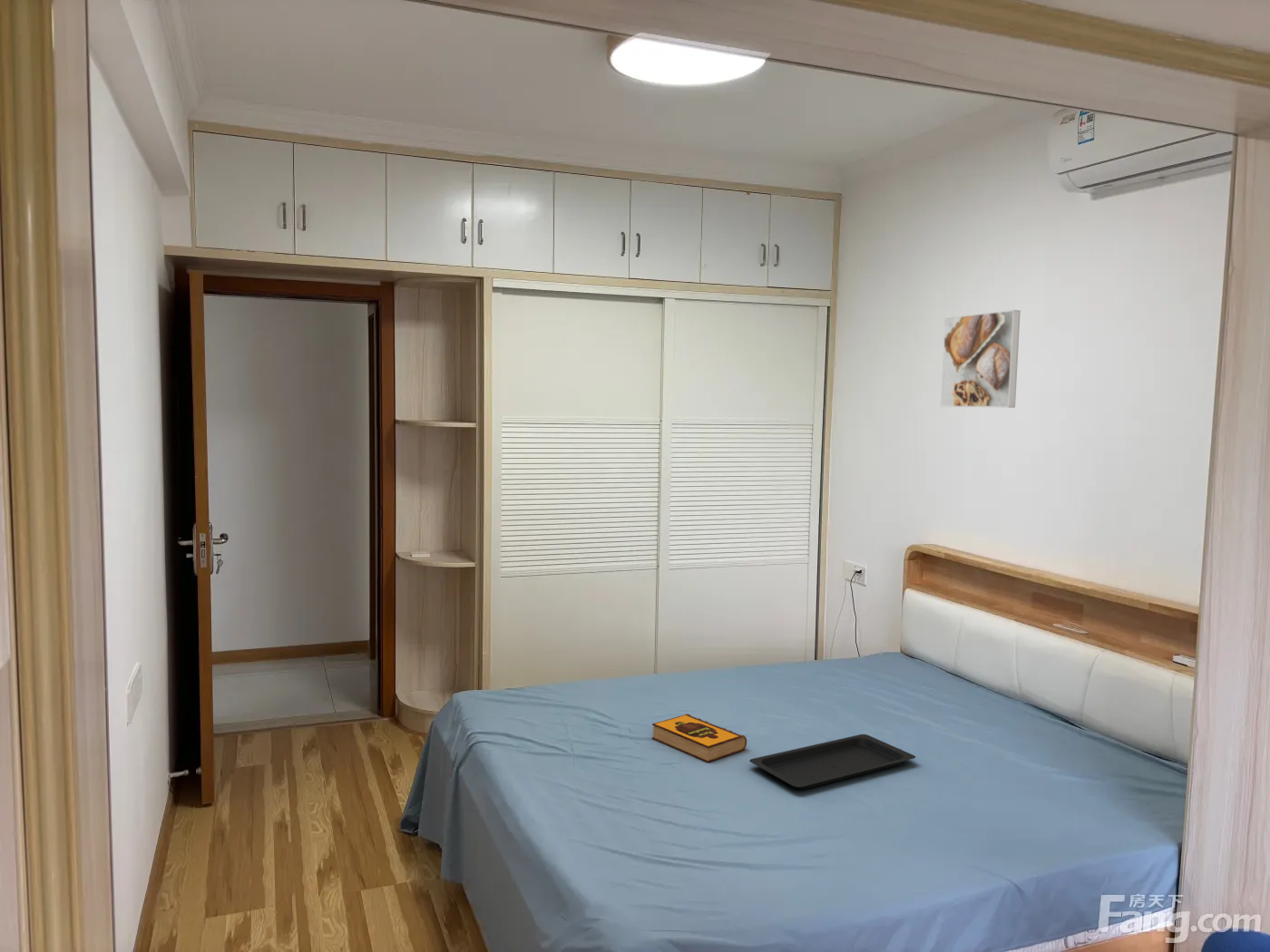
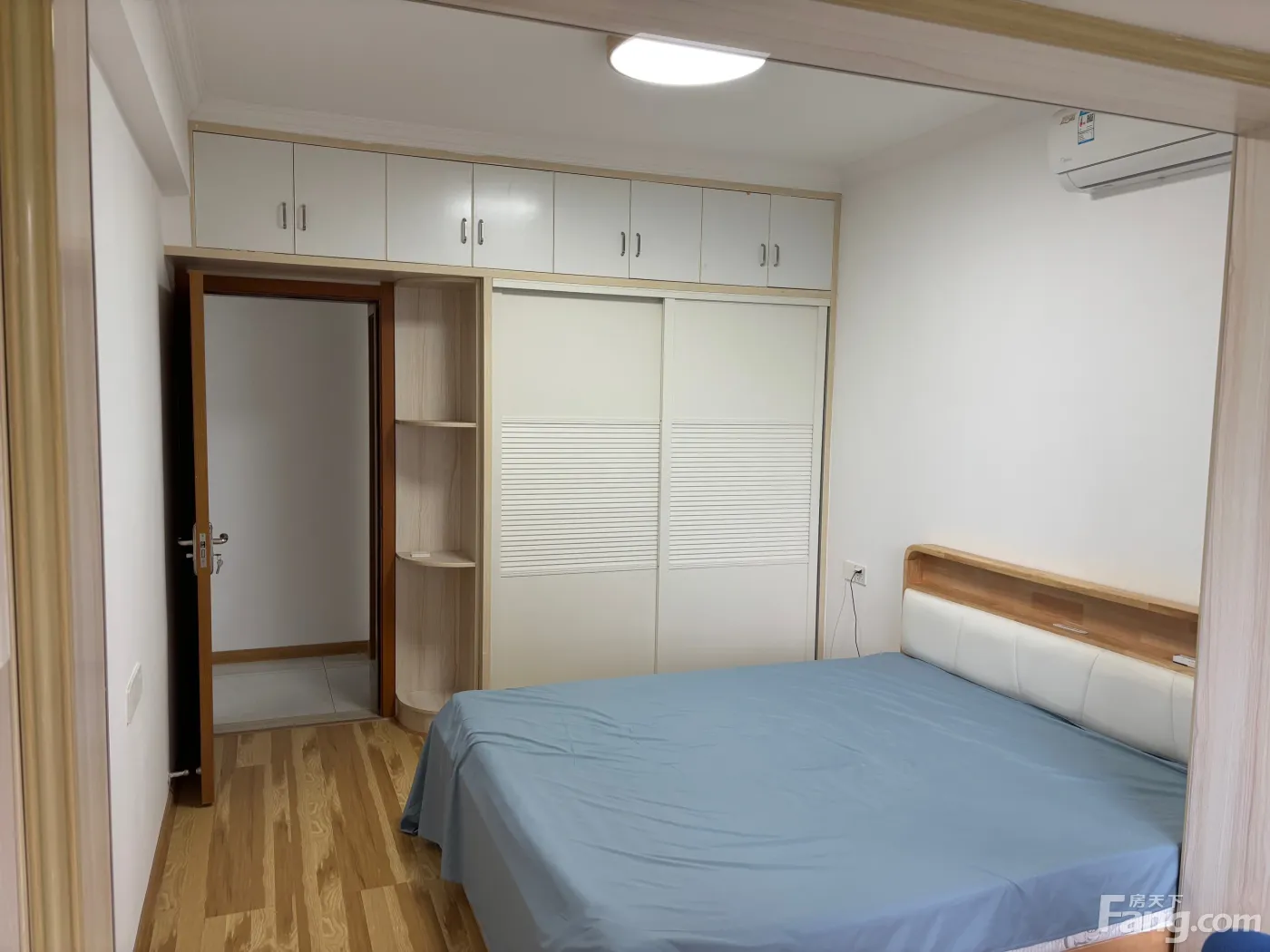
- serving tray (833, 762)
- hardback book (698, 736)
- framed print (978, 360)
